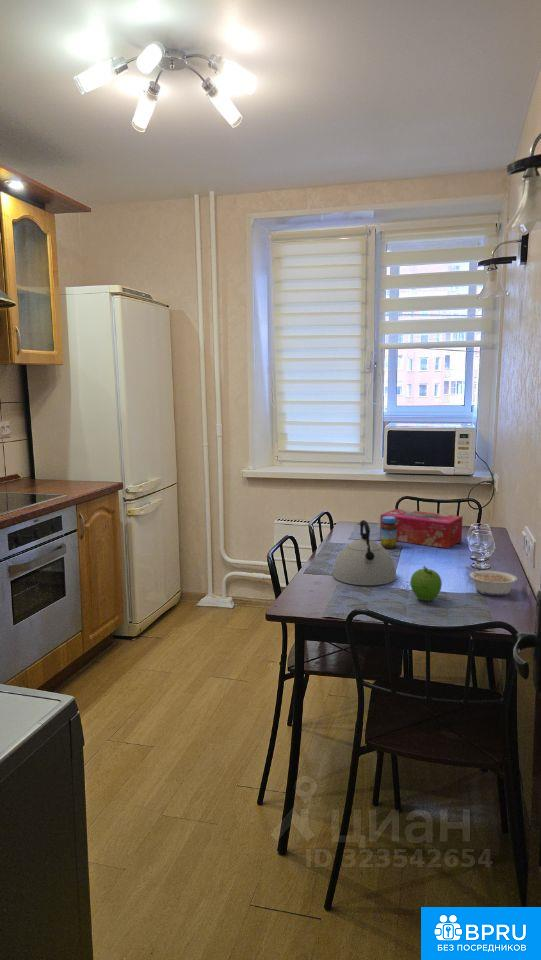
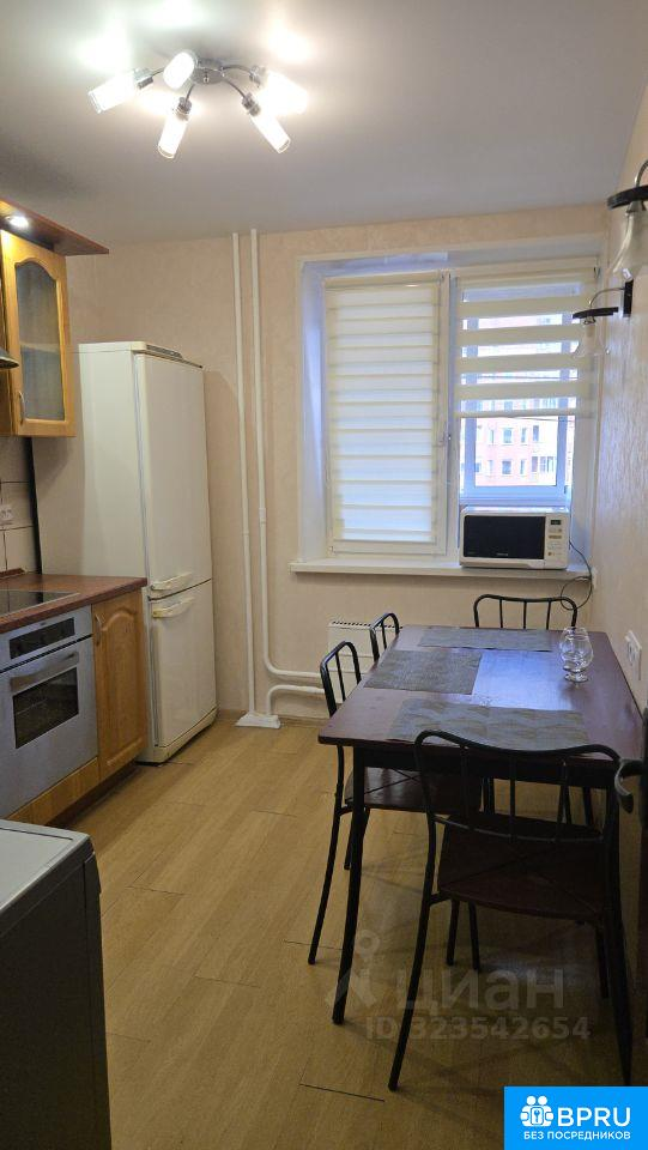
- tissue box (420, 527)
- fruit (425, 582)
- legume (490, 582)
- kettle (364, 549)
- jar (388, 532)
